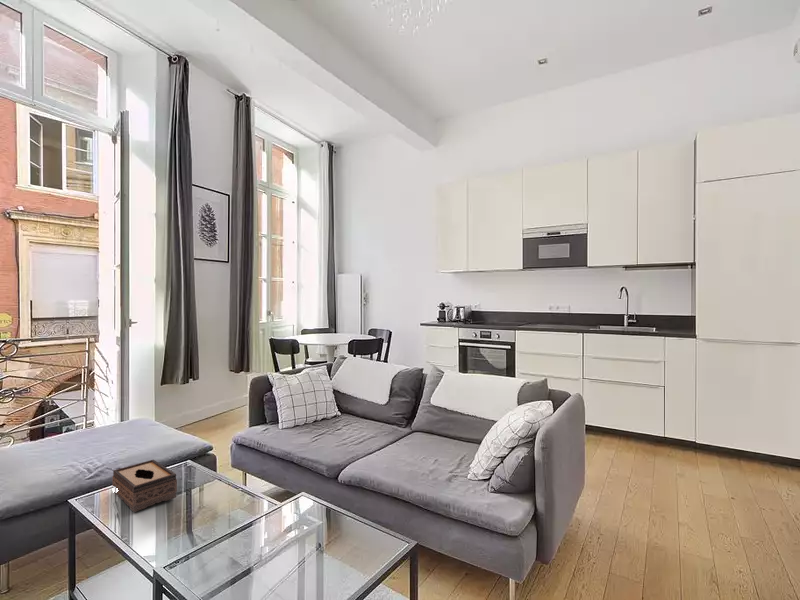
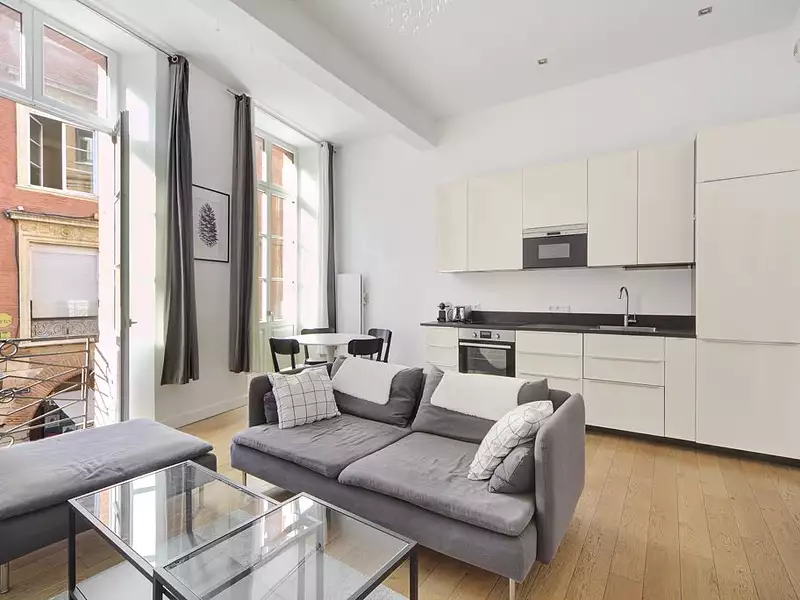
- tissue box (144, 483)
